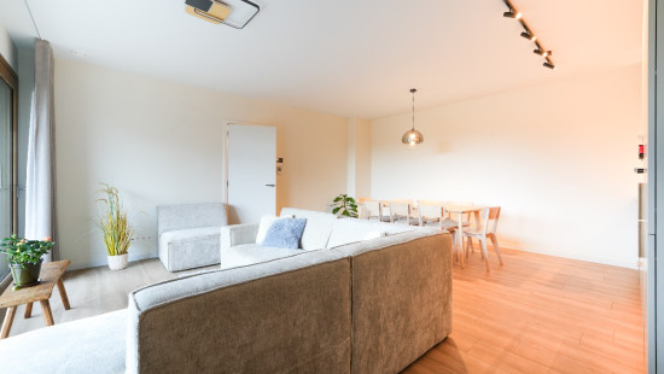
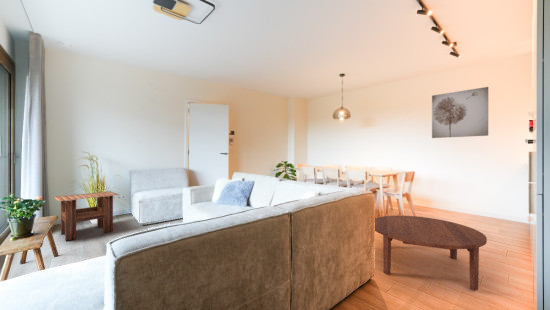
+ coffee table (422, 245)
+ wall art (458, 114)
+ side table (87, 214)
